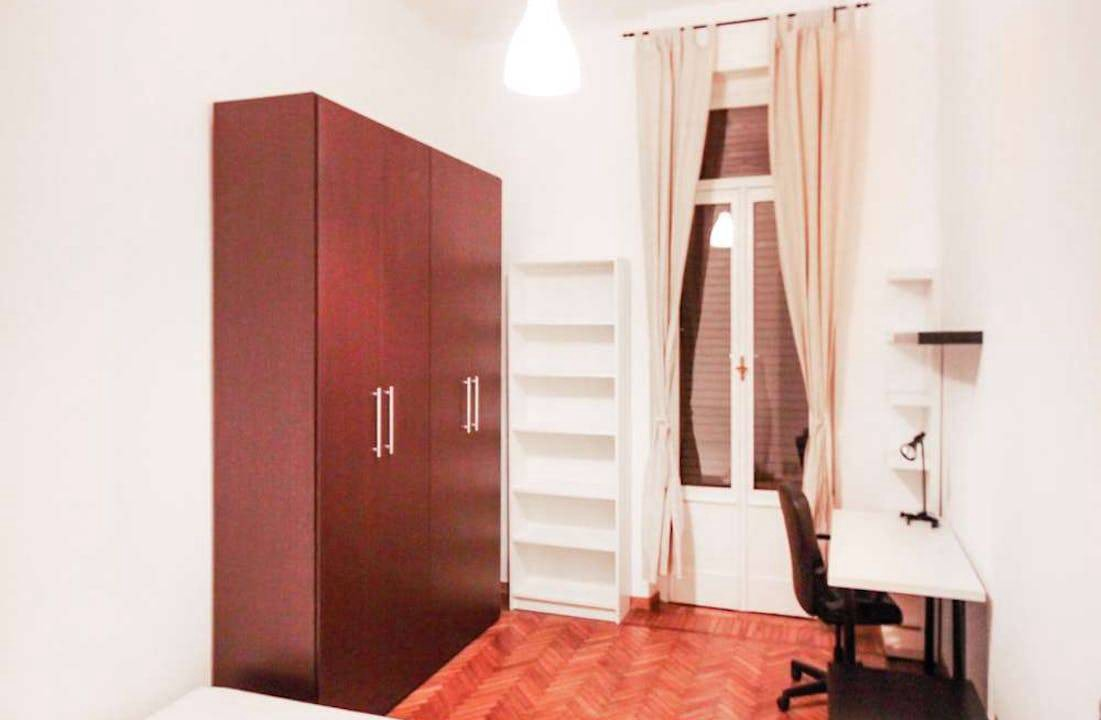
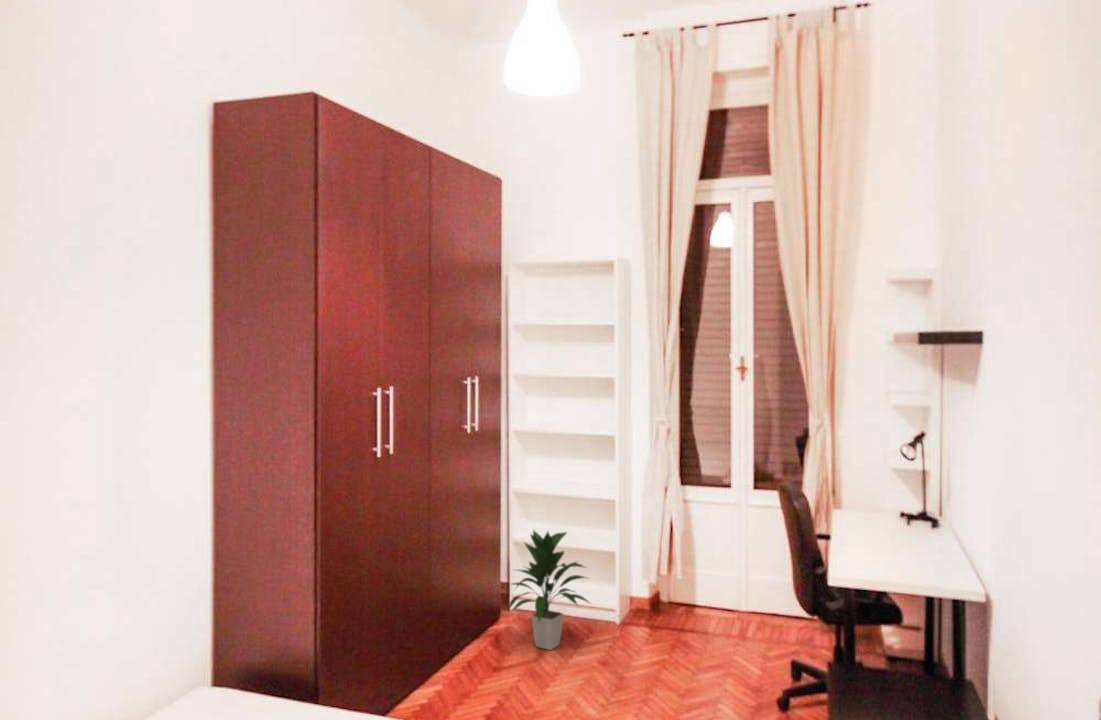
+ indoor plant (545, 585)
